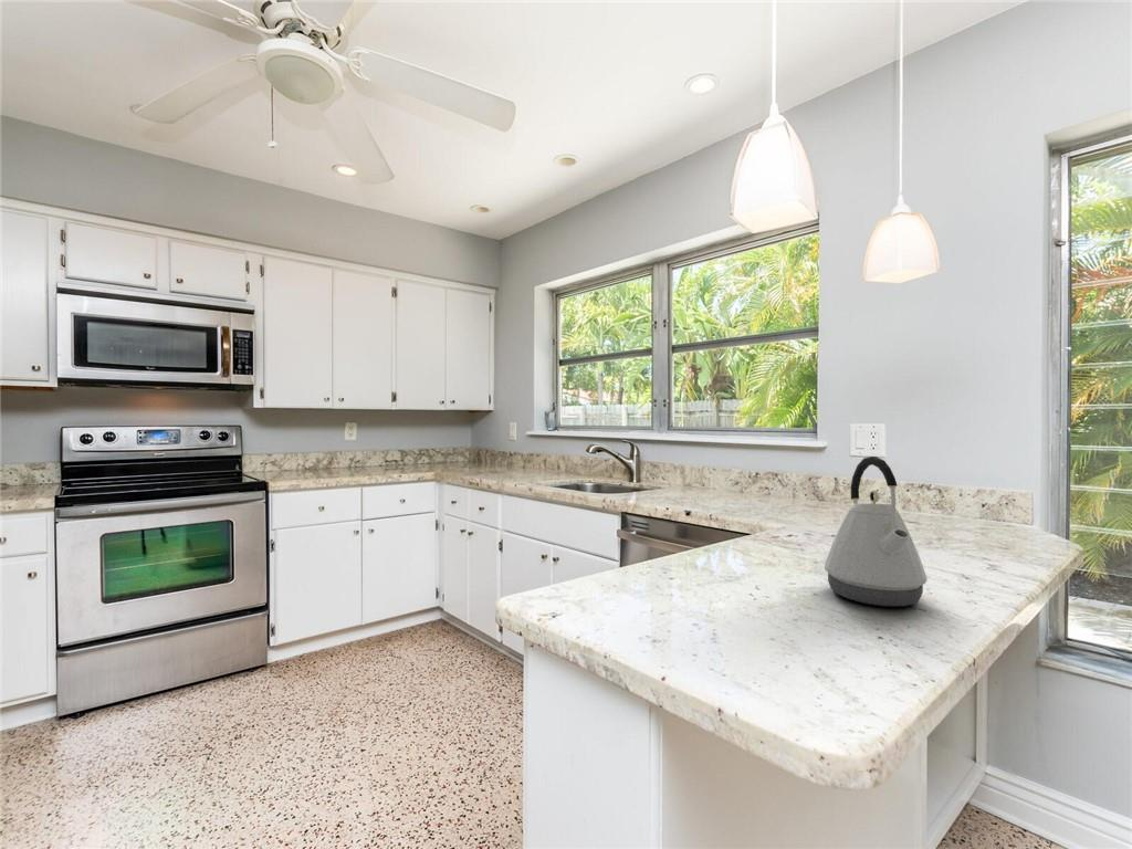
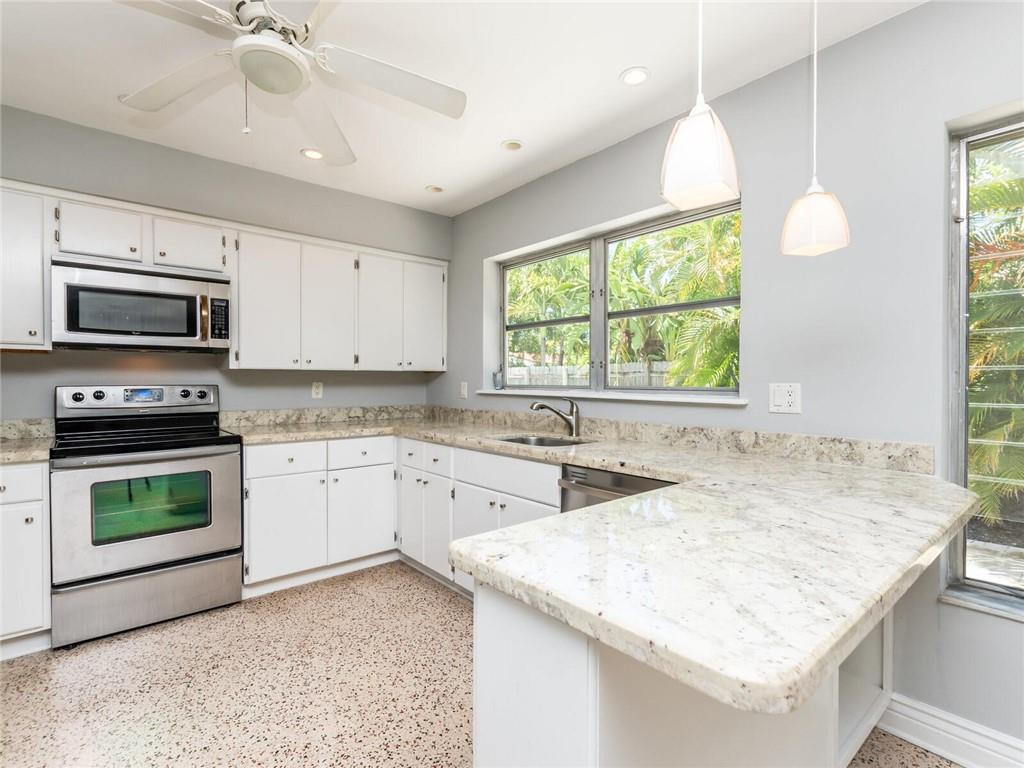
- kettle (874, 526)
